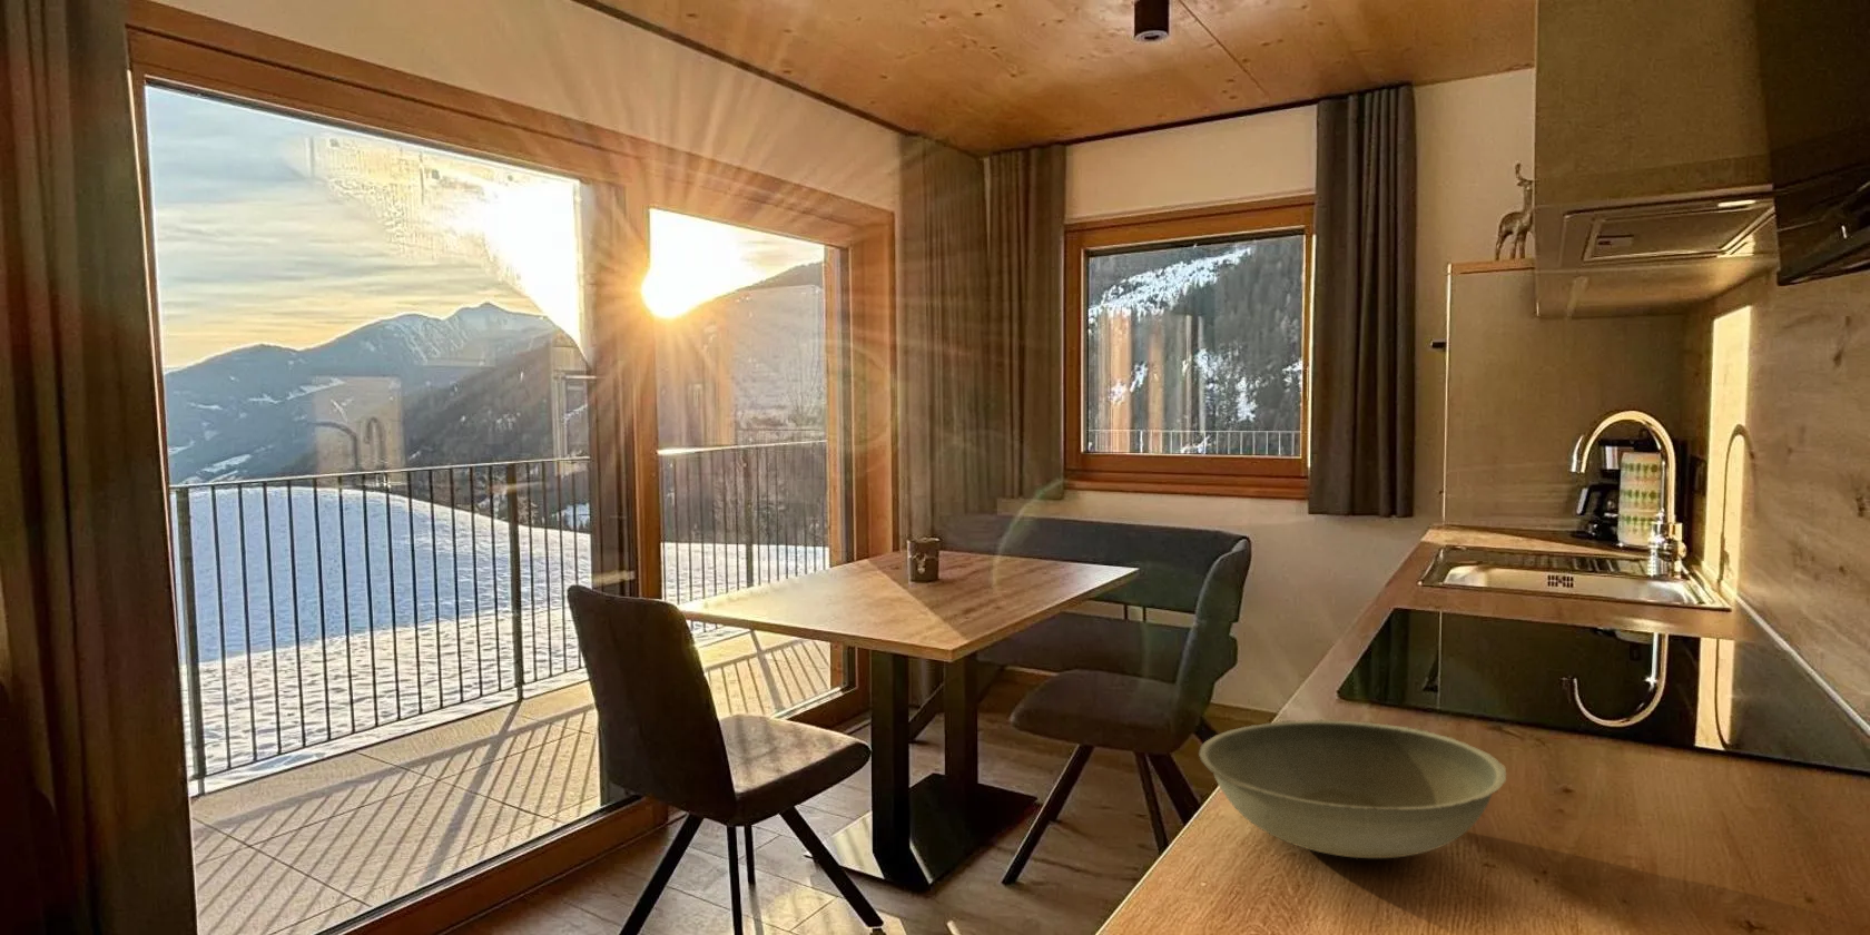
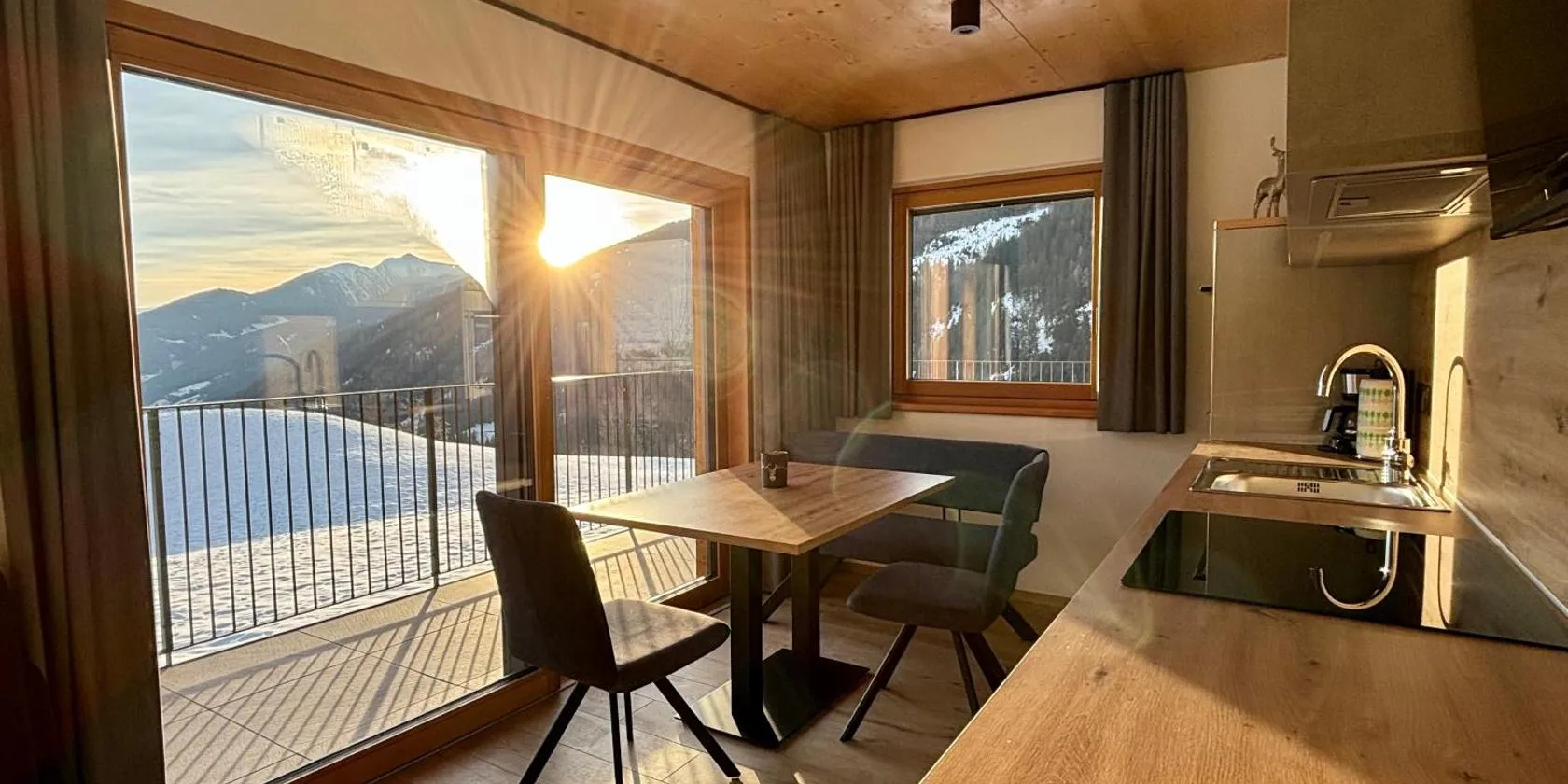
- bowl (1343, 793)
